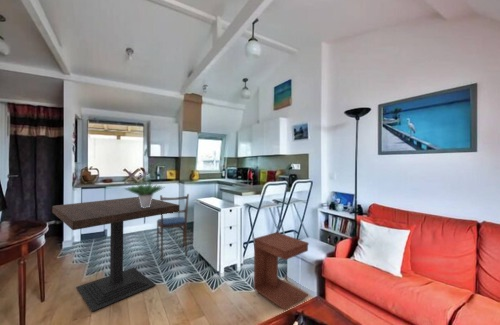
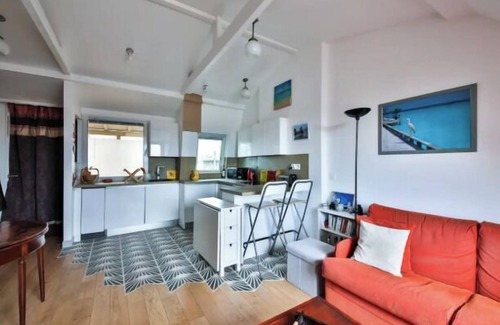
- potted plant (145, 181)
- side table (277, 268)
- dining table (116, 245)
- dining chair (172, 222)
